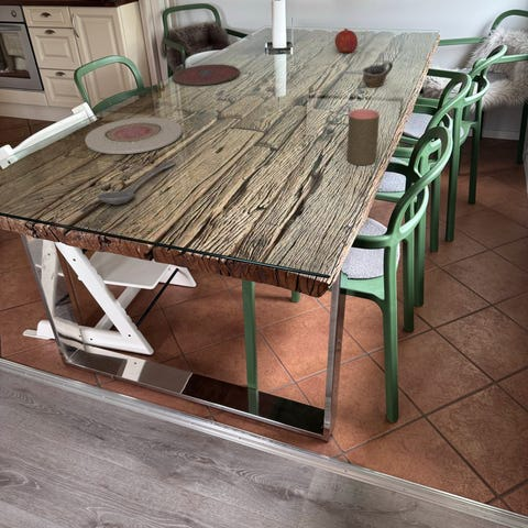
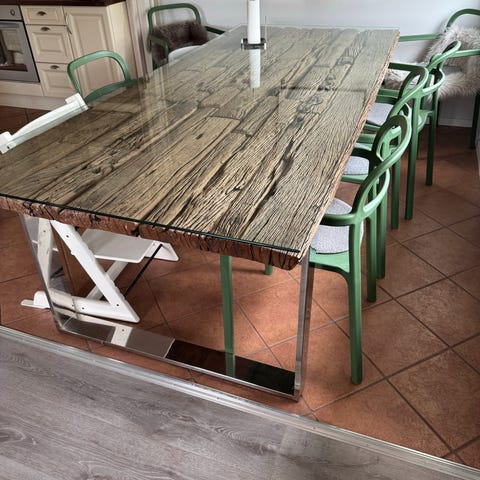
- plate (133, 133)
- cup (362, 136)
- plate (206, 73)
- fruit (345, 41)
- cup (376, 74)
- stirrer (141, 179)
